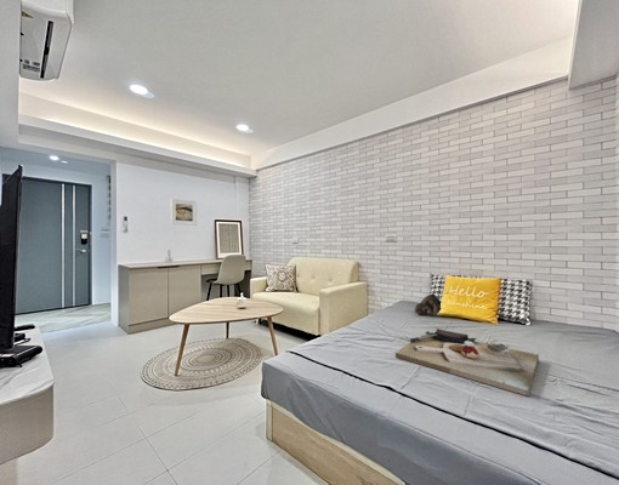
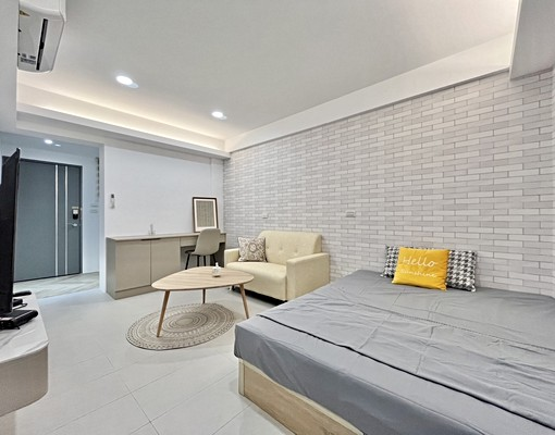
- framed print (183, 212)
- teddy bear (427, 303)
- decorative tray (465, 347)
